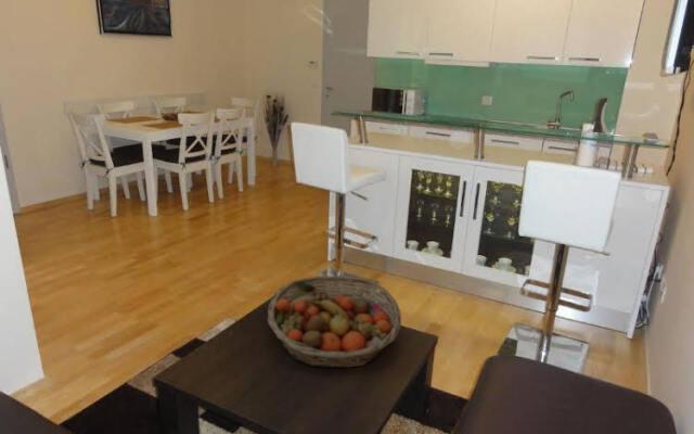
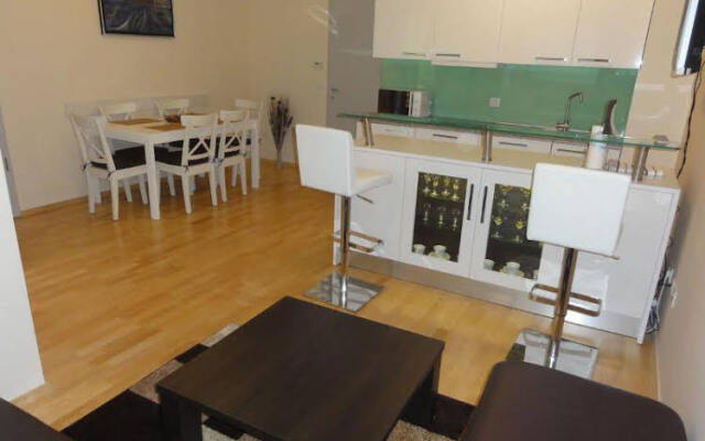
- fruit basket (334, 320)
